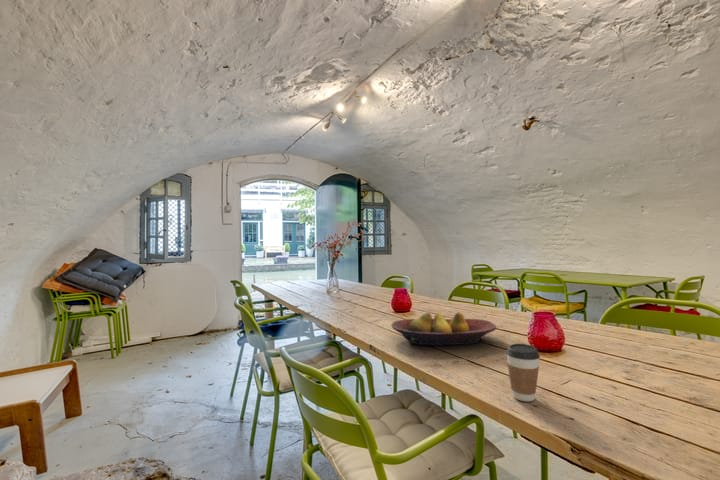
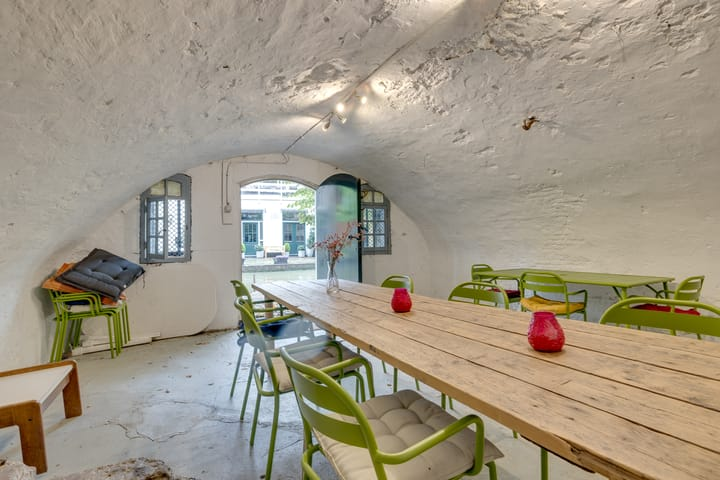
- fruit bowl (443, 326)
- coffee cup (523, 372)
